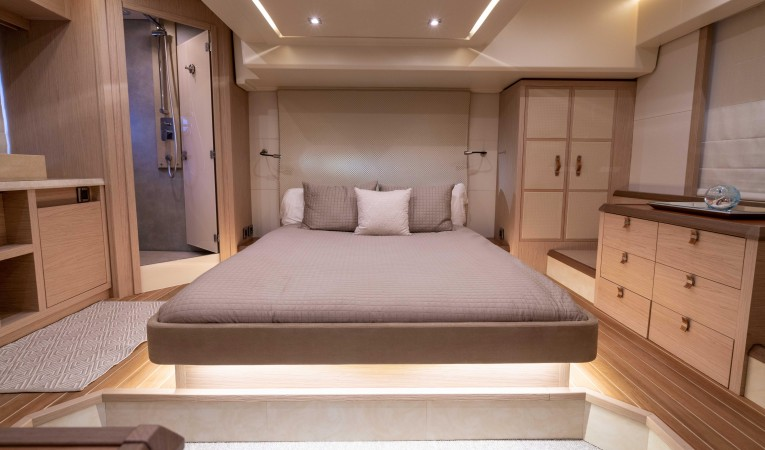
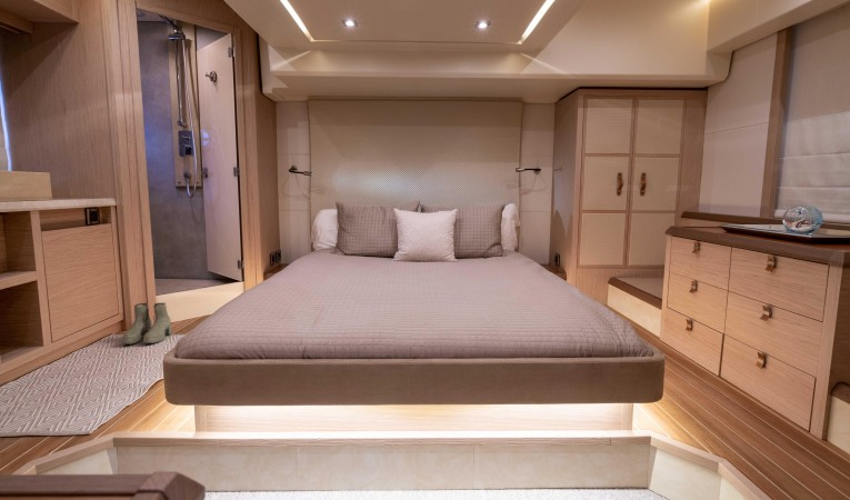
+ boots (147, 322)
